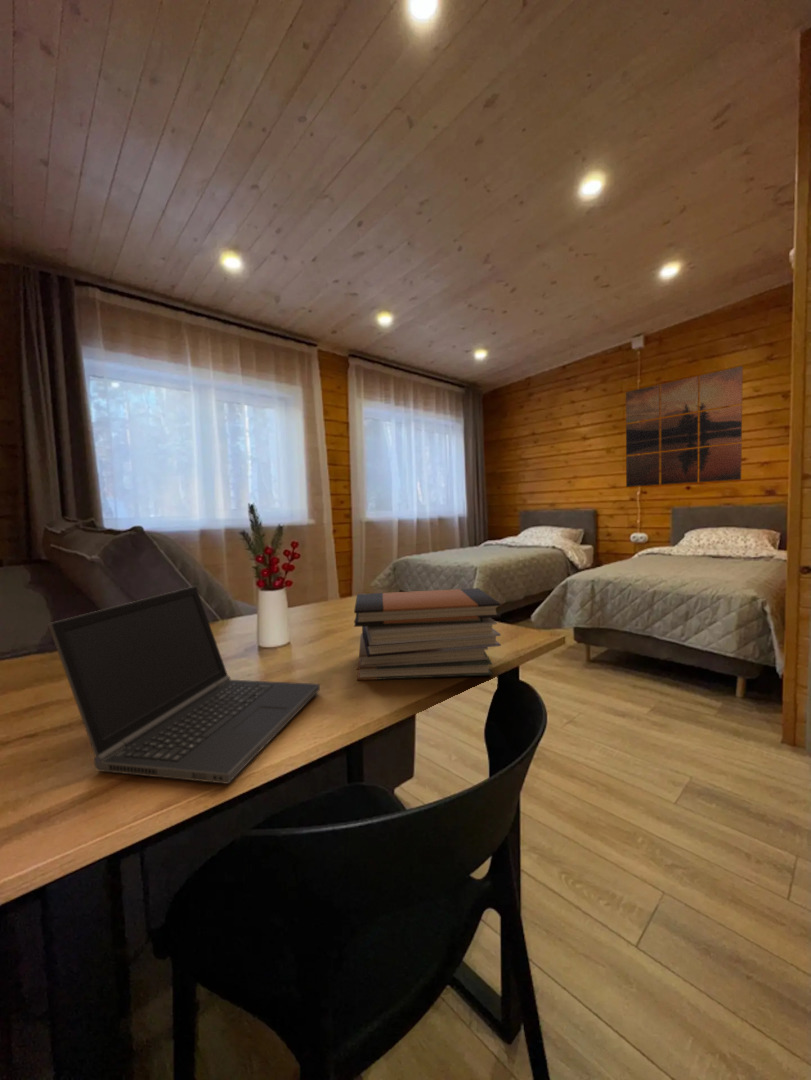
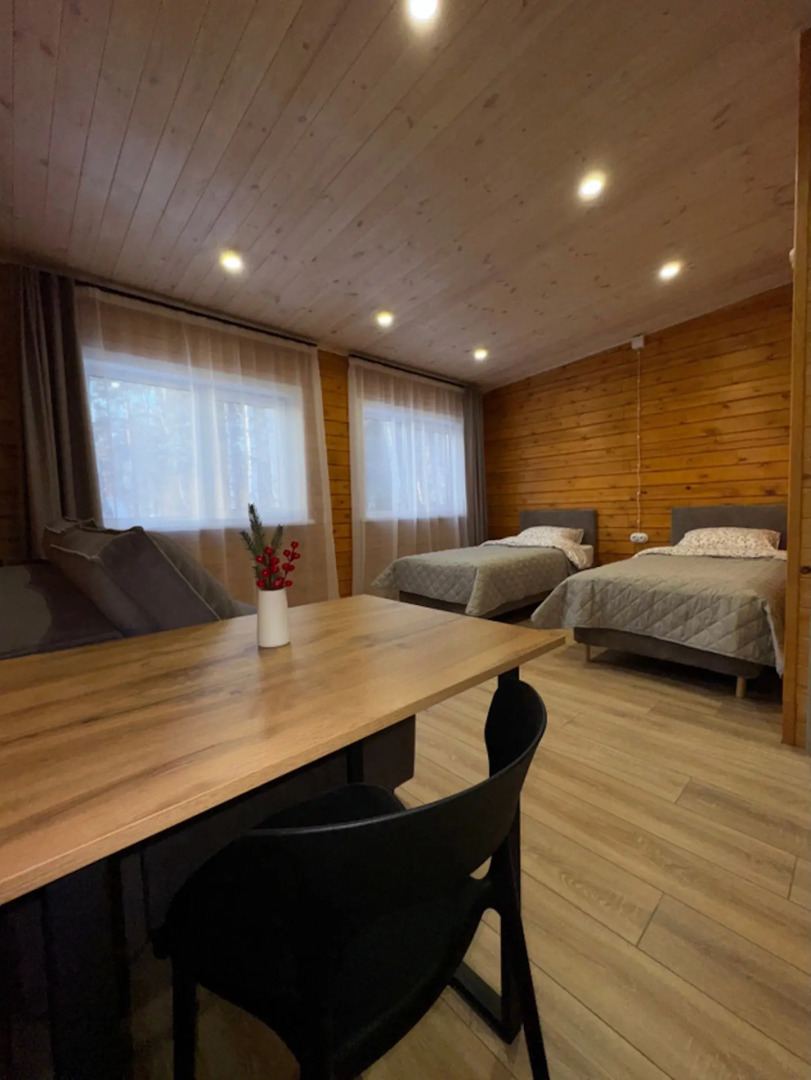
- laptop computer (207, 662)
- wall art (678, 432)
- book stack (424, 631)
